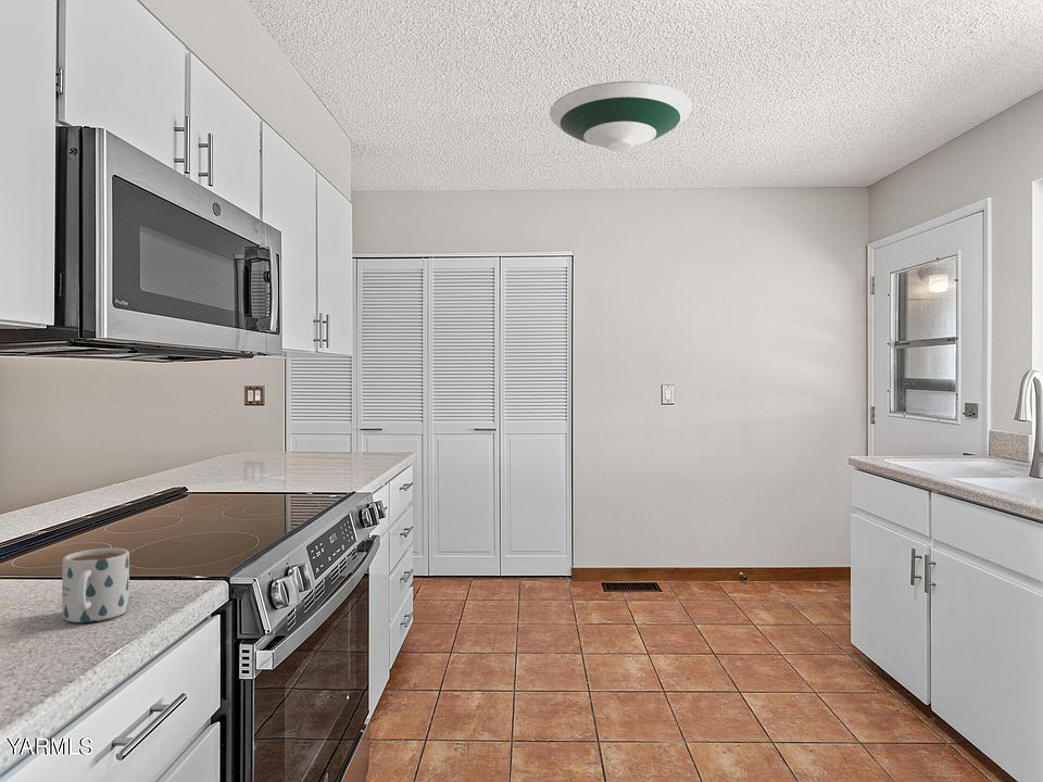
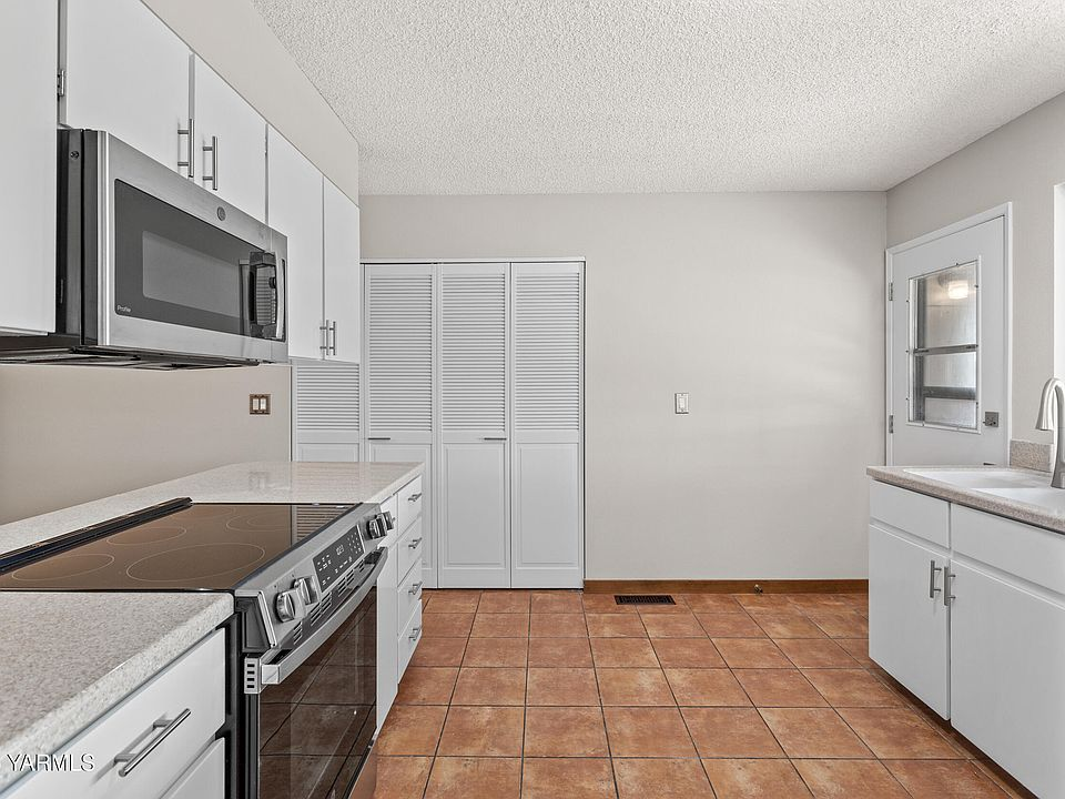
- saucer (619, 129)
- mug (92, 586)
